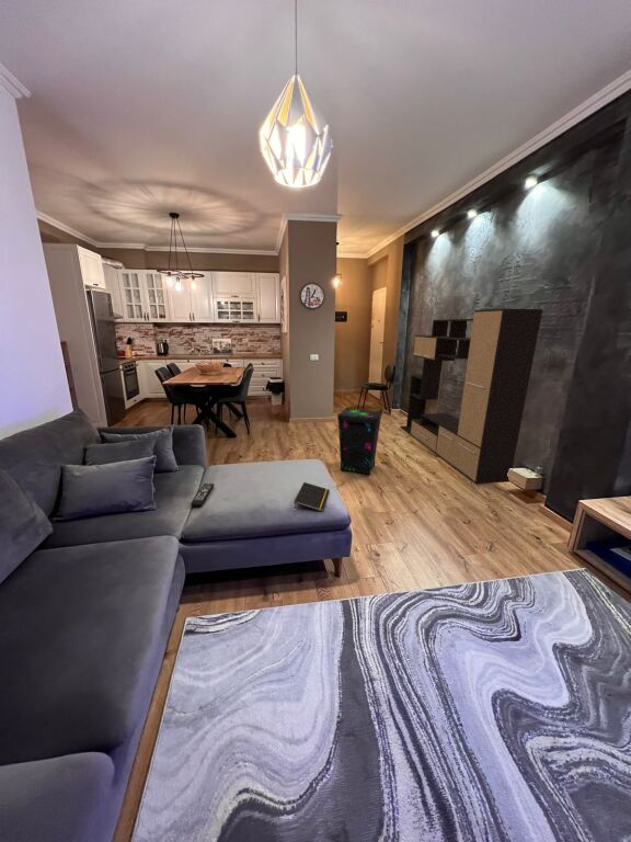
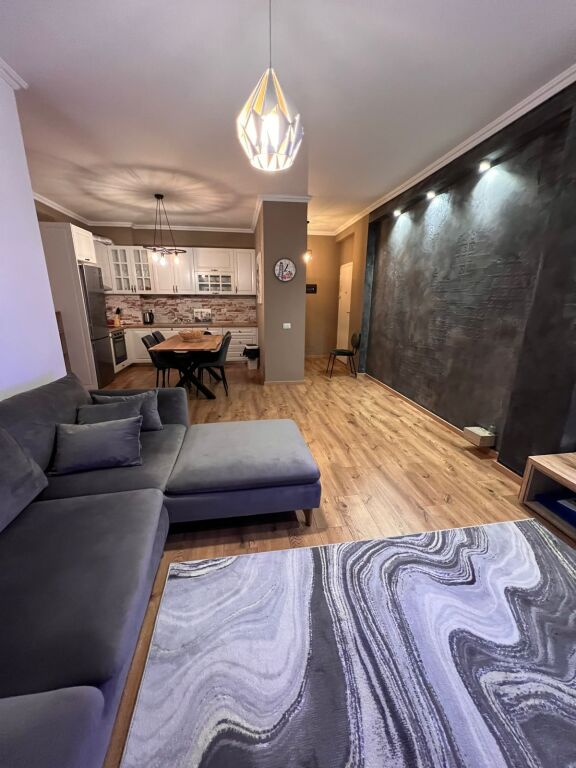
- media console (440, 382)
- notepad (312, 496)
- speaker (358, 441)
- remote control (203, 494)
